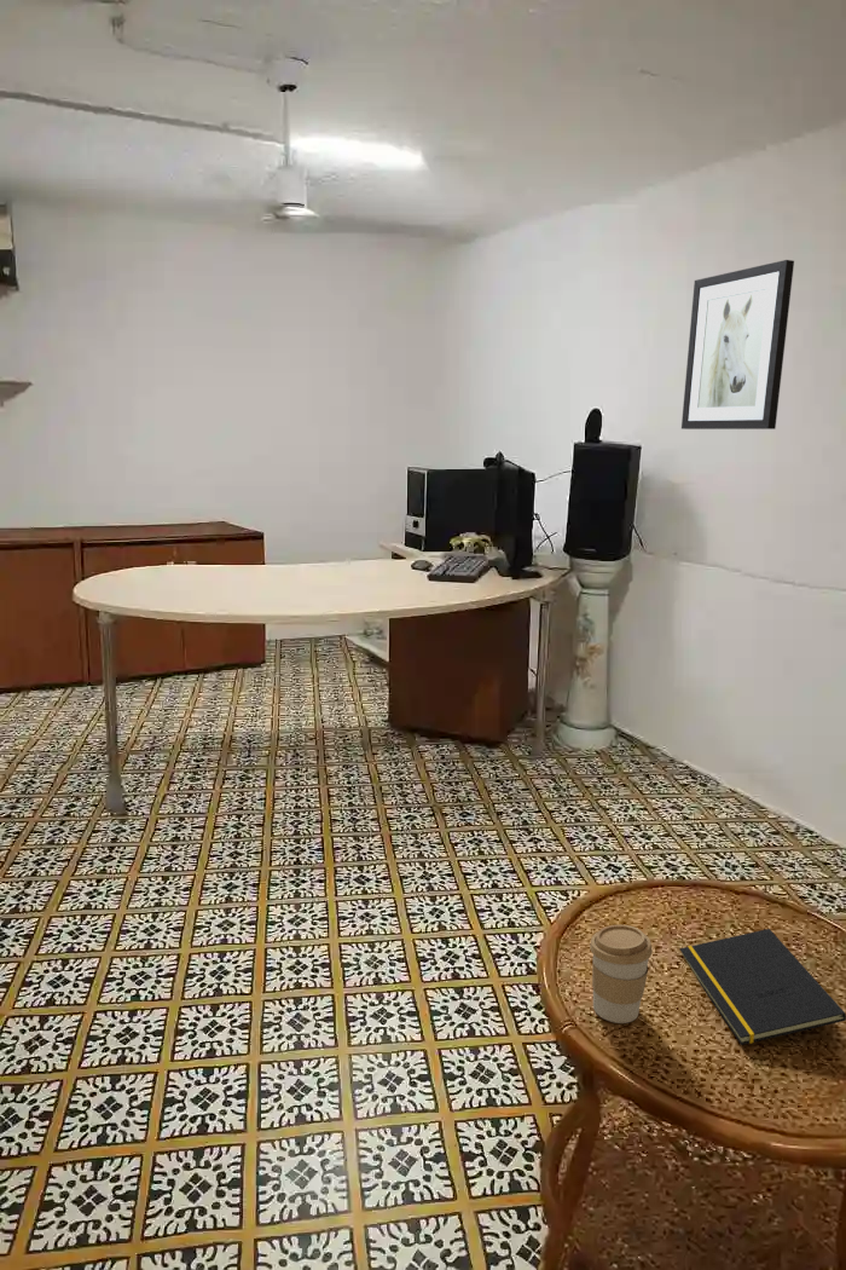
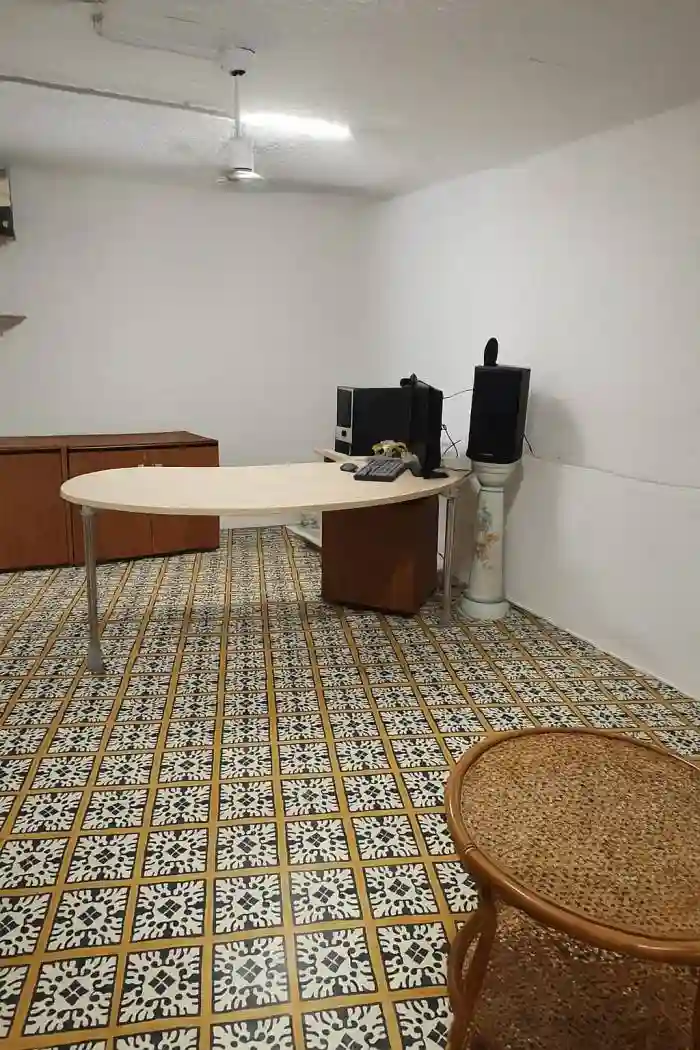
- wall art (732, 351)
- coffee cup (619, 971)
- notepad (757, 981)
